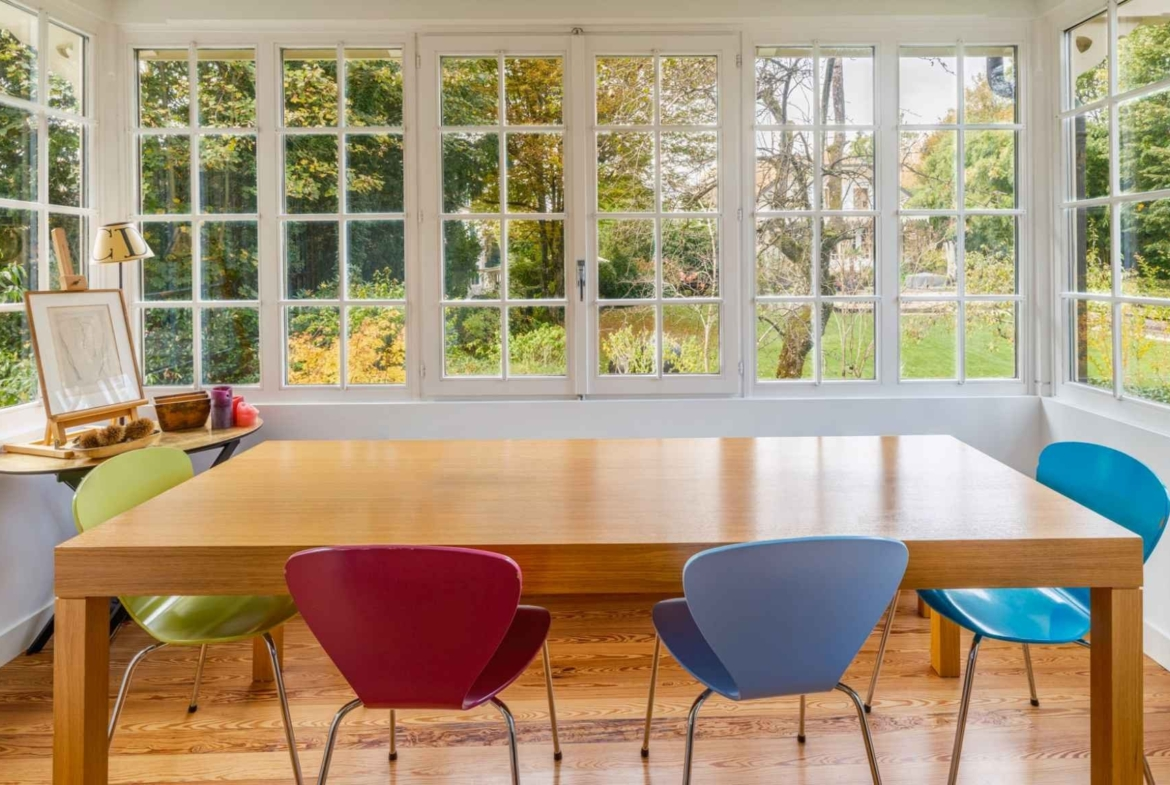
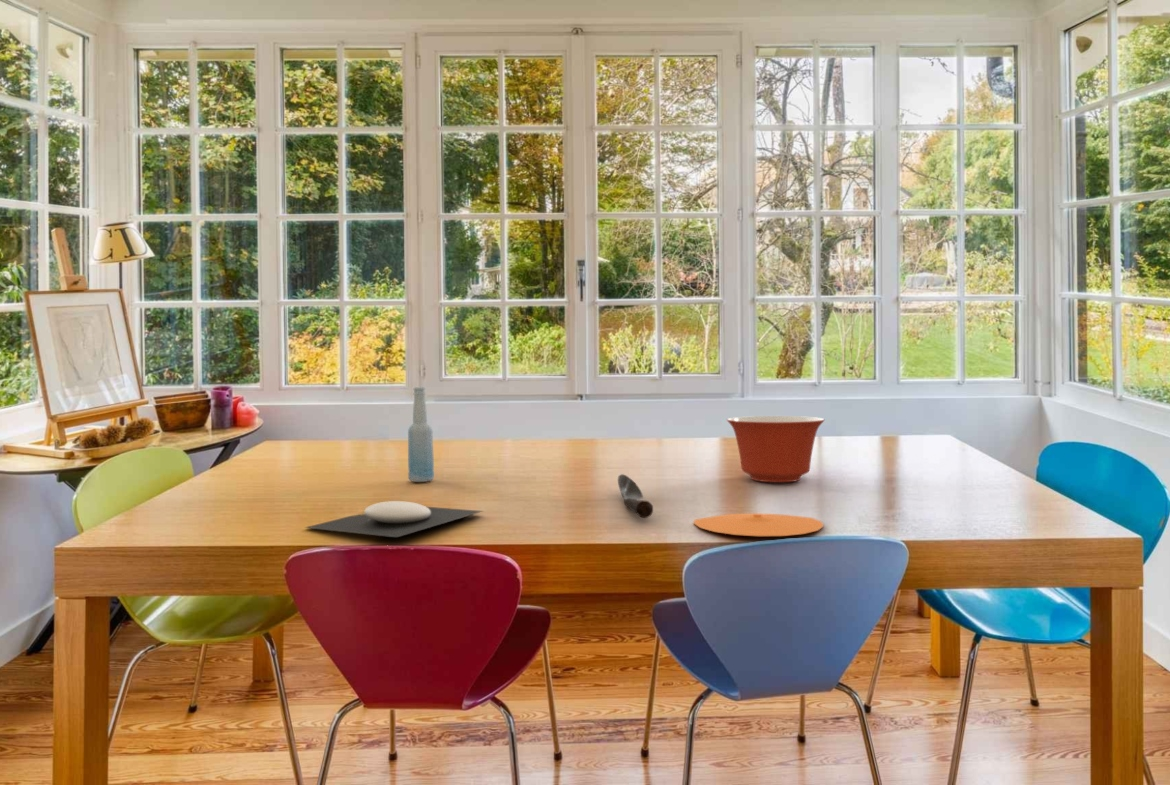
+ mixing bowl (775, 448)
+ bottle (420, 434)
+ spoon (637, 493)
+ plate (396, 511)
+ plate (757, 518)
